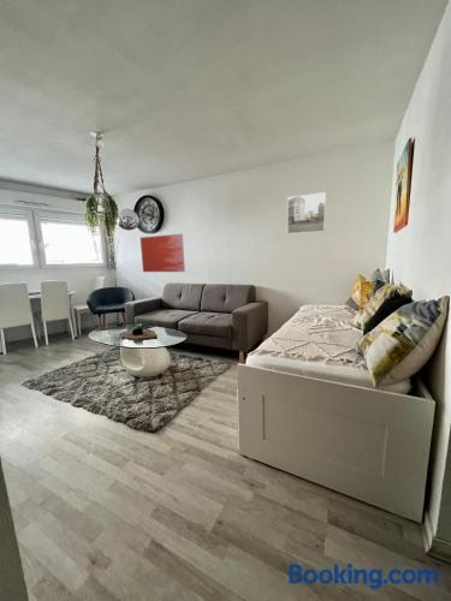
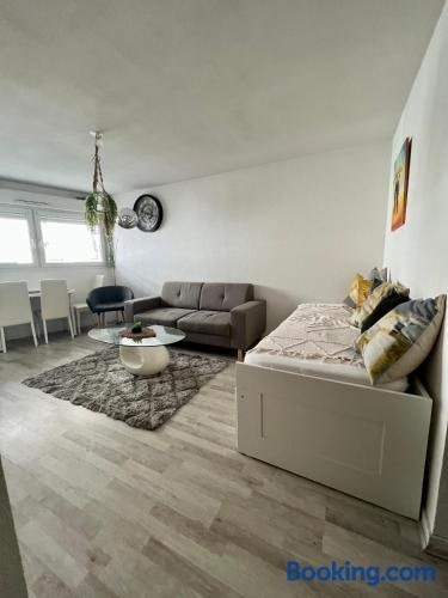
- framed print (305, 214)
- wall art (161, 254)
